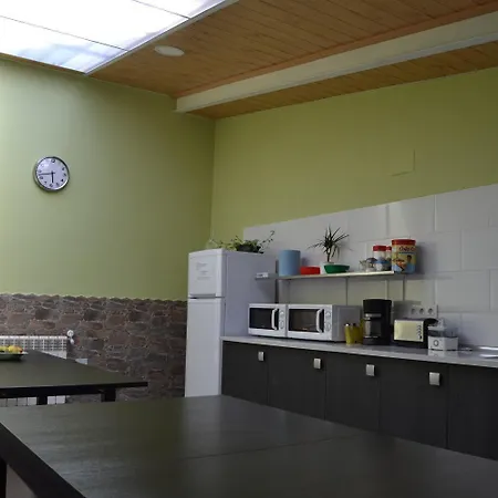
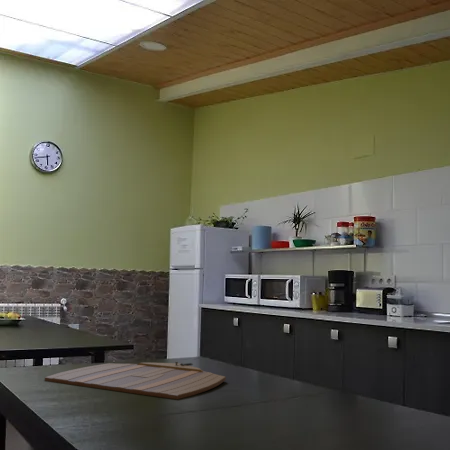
+ cutting board (148, 373)
